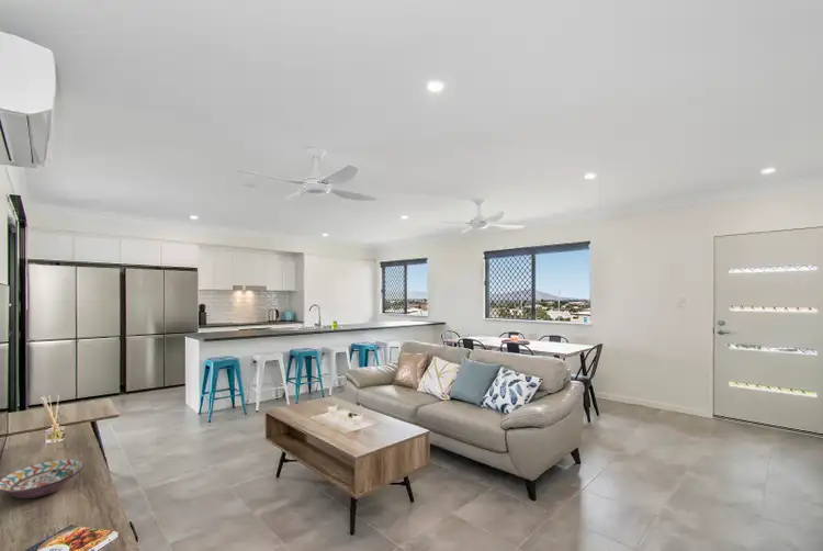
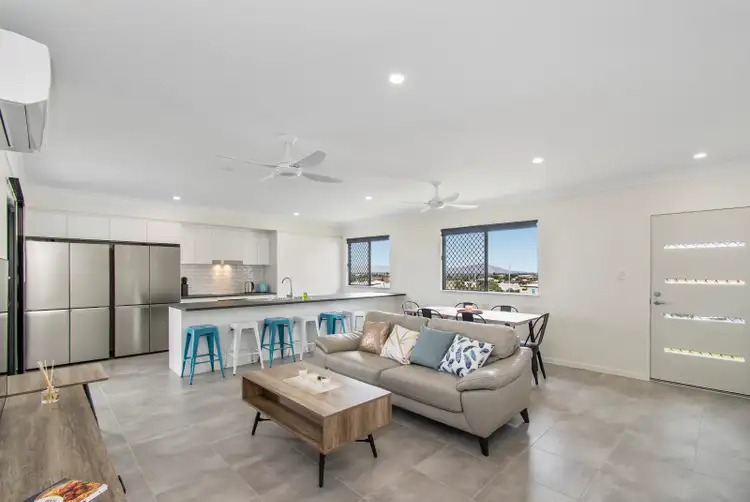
- decorative bowl (42, 482)
